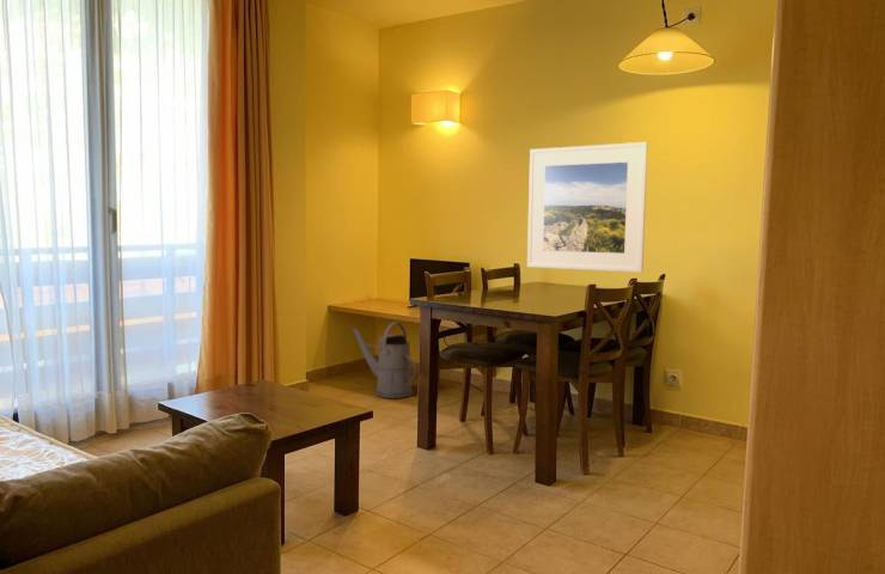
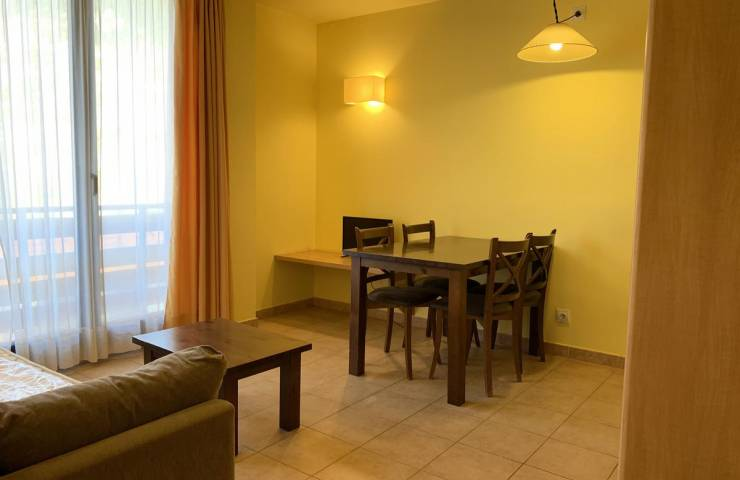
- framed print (584, 208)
- watering can (384, 355)
